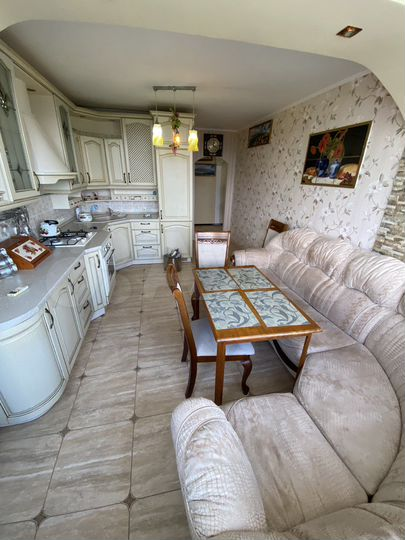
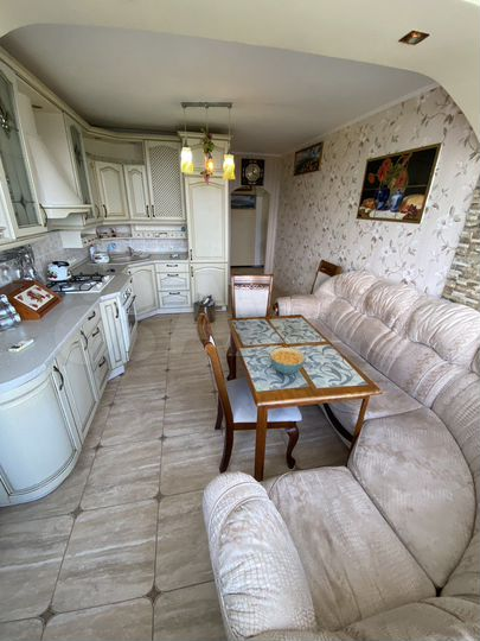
+ cereal bowl (287, 363)
